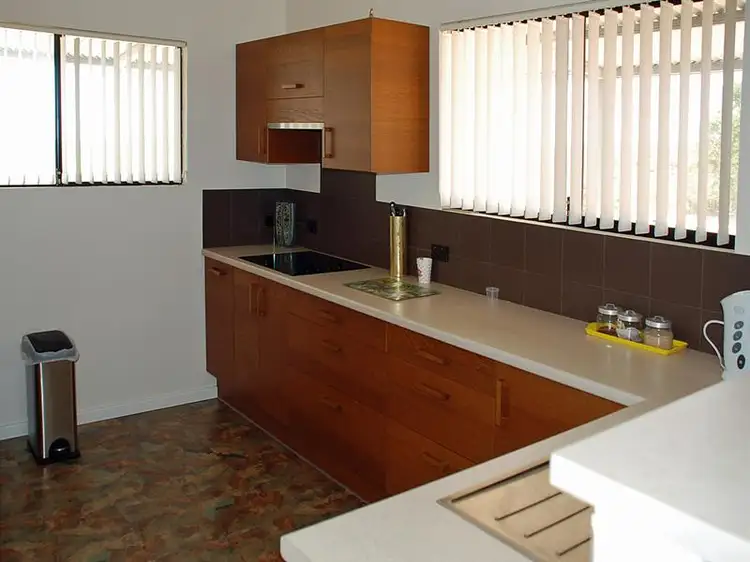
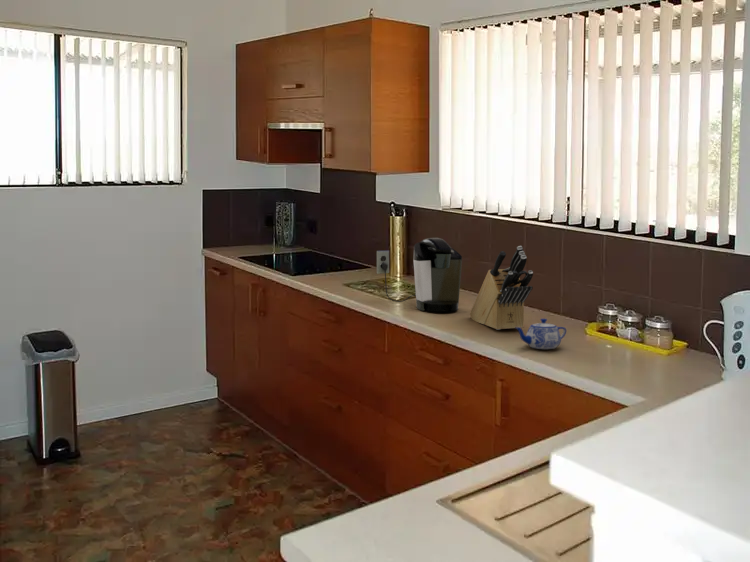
+ teapot (540, 333)
+ coffee maker (423, 273)
+ knife block (501, 285)
